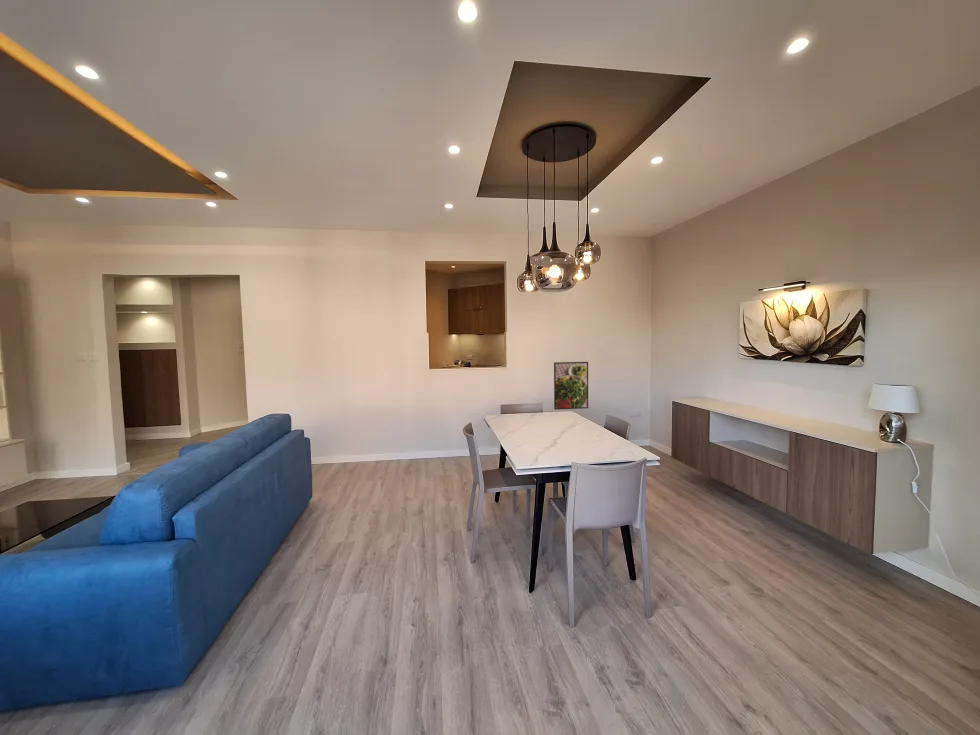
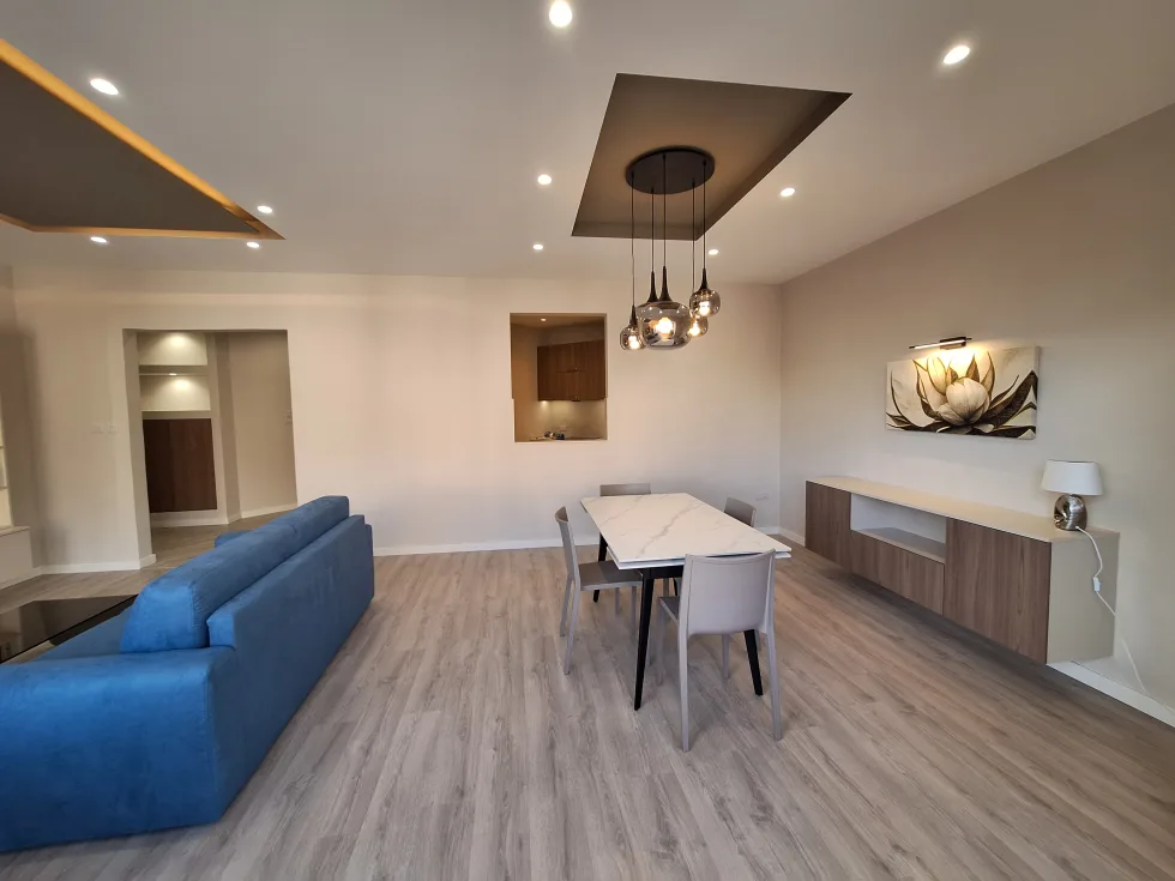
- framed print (571, 385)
